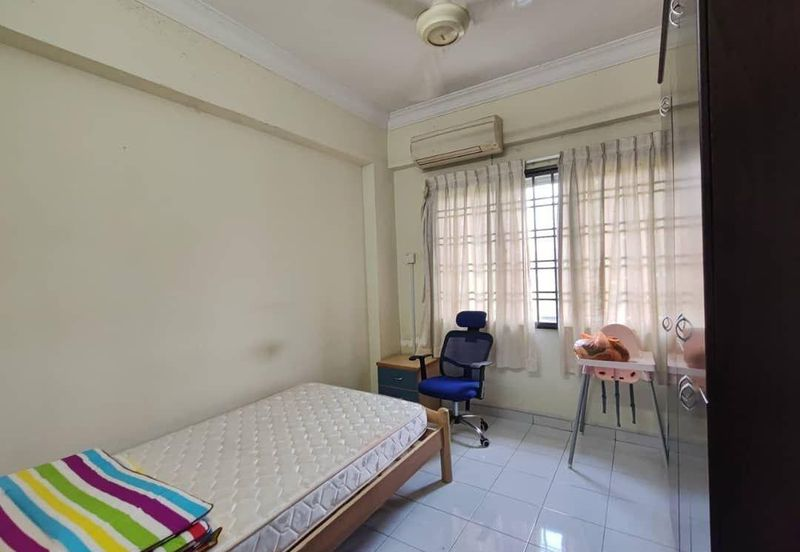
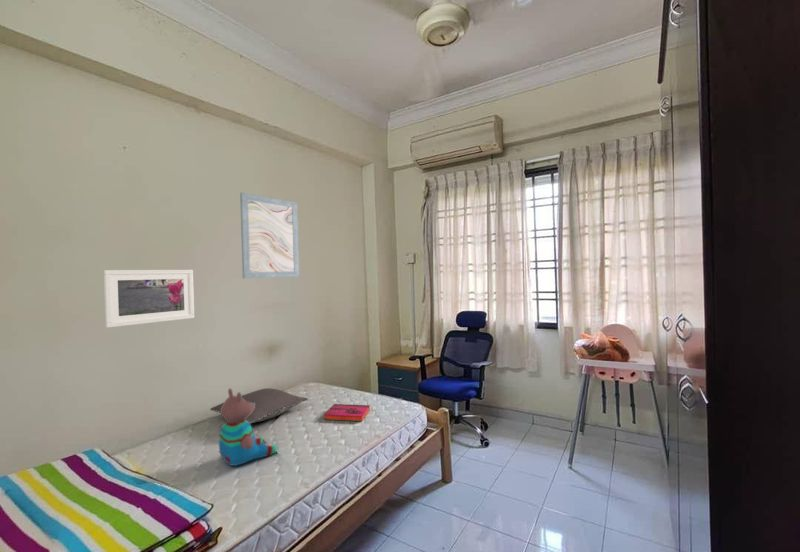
+ wall art (271, 237)
+ teddy bear (246, 422)
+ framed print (152, 296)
+ pillow (260, 404)
+ hardback book (347, 412)
